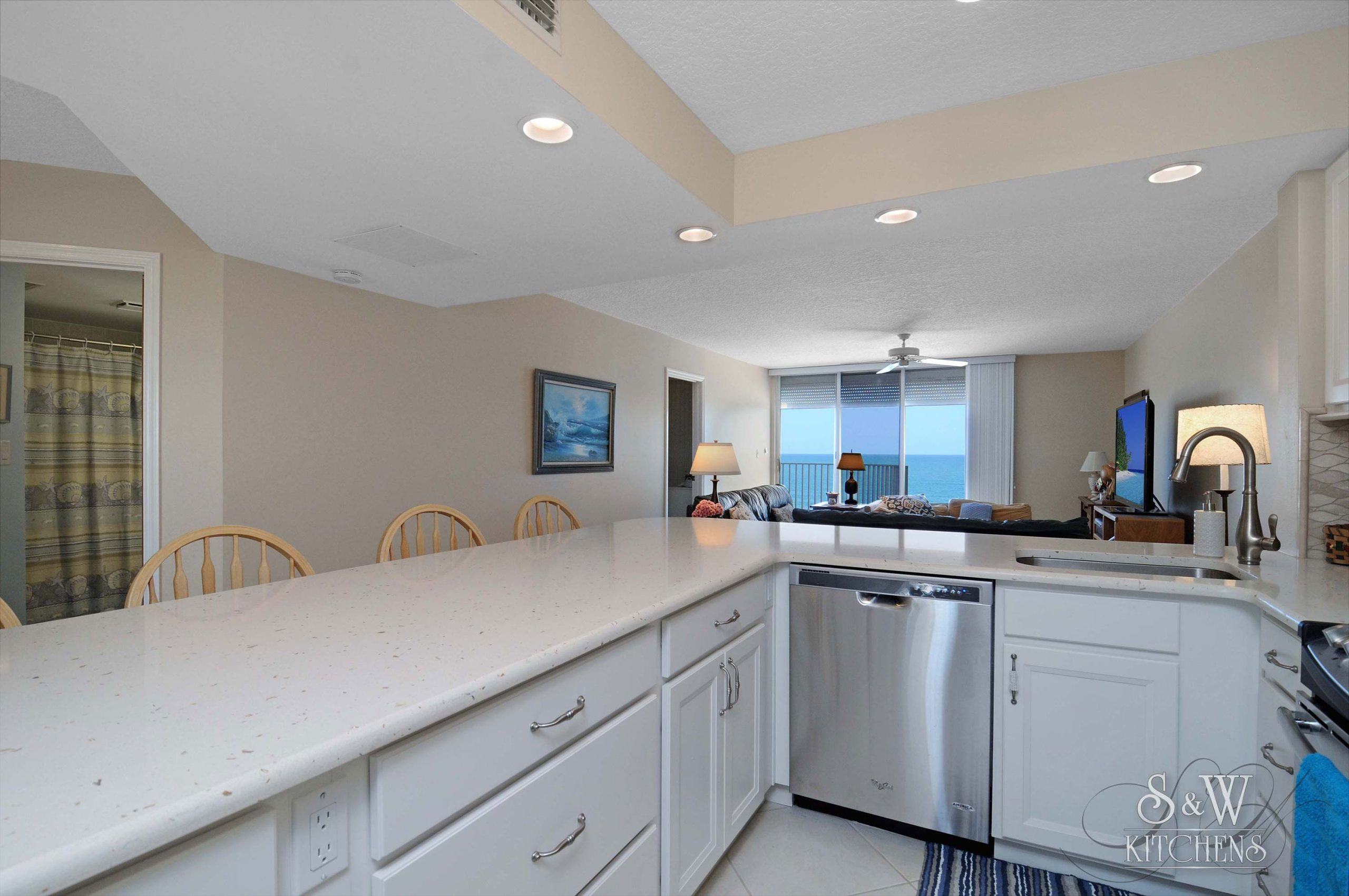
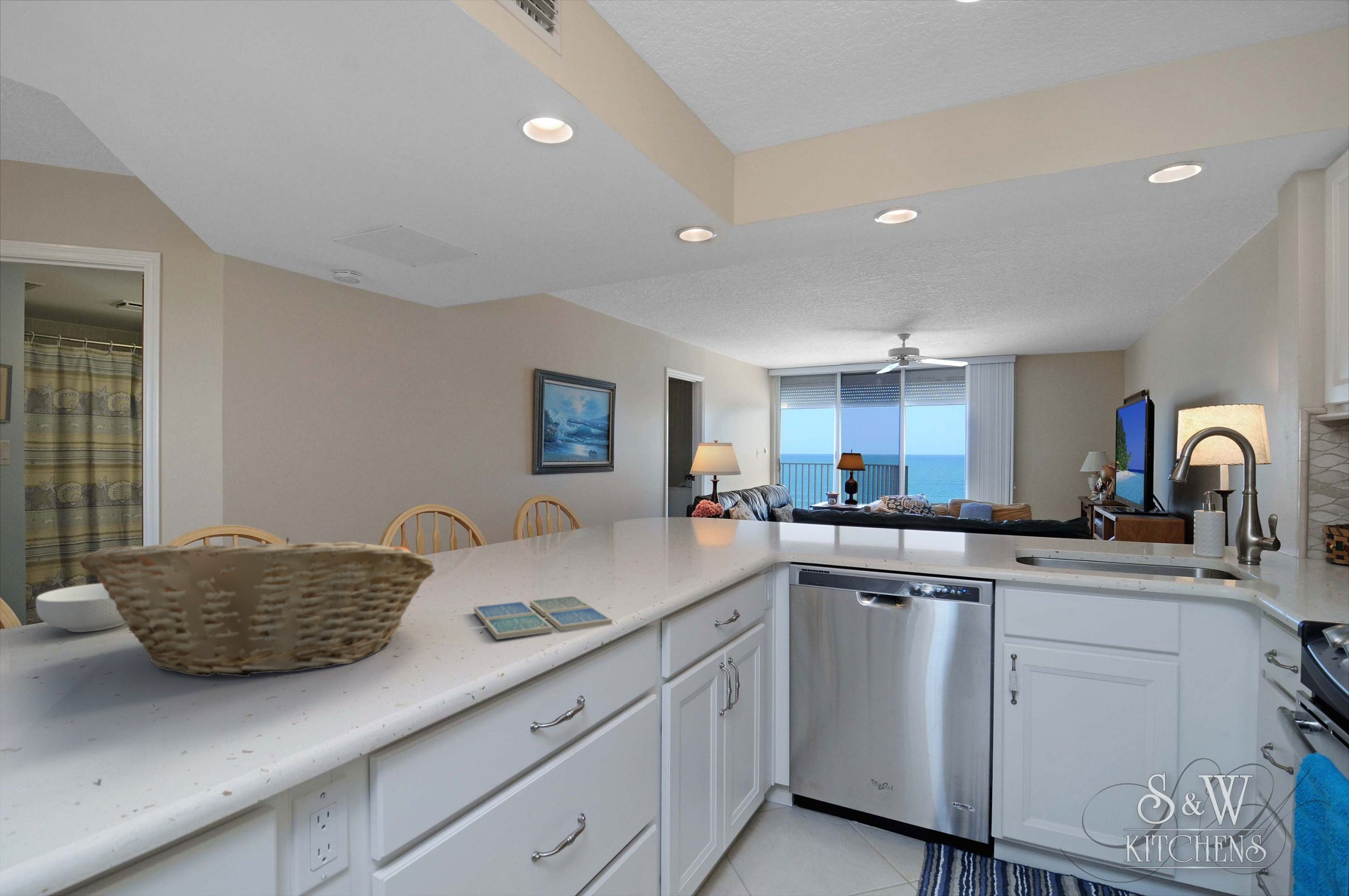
+ drink coaster (540, 616)
+ cereal bowl (97, 608)
+ fruit basket (275, 590)
